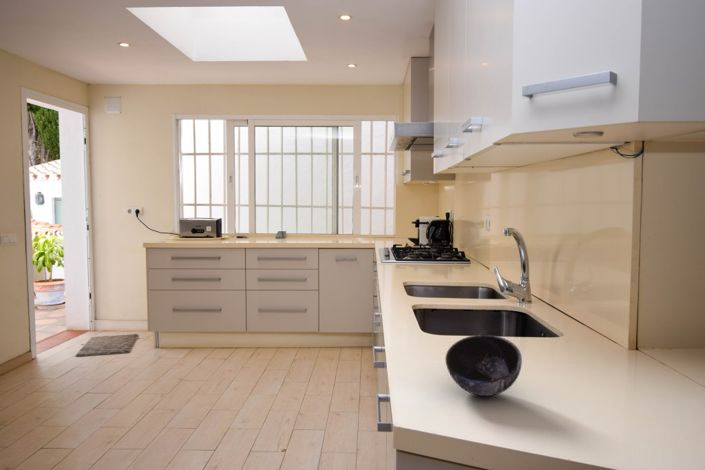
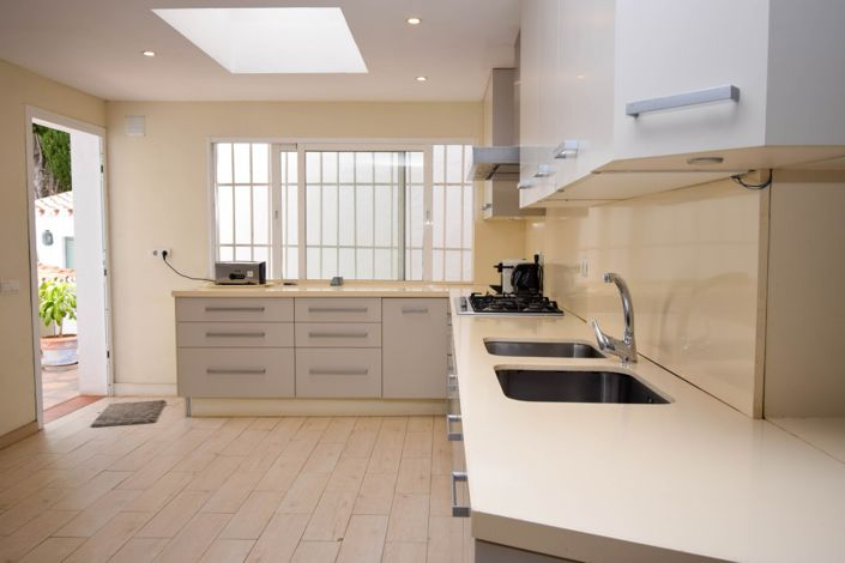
- bowl (482, 367)
